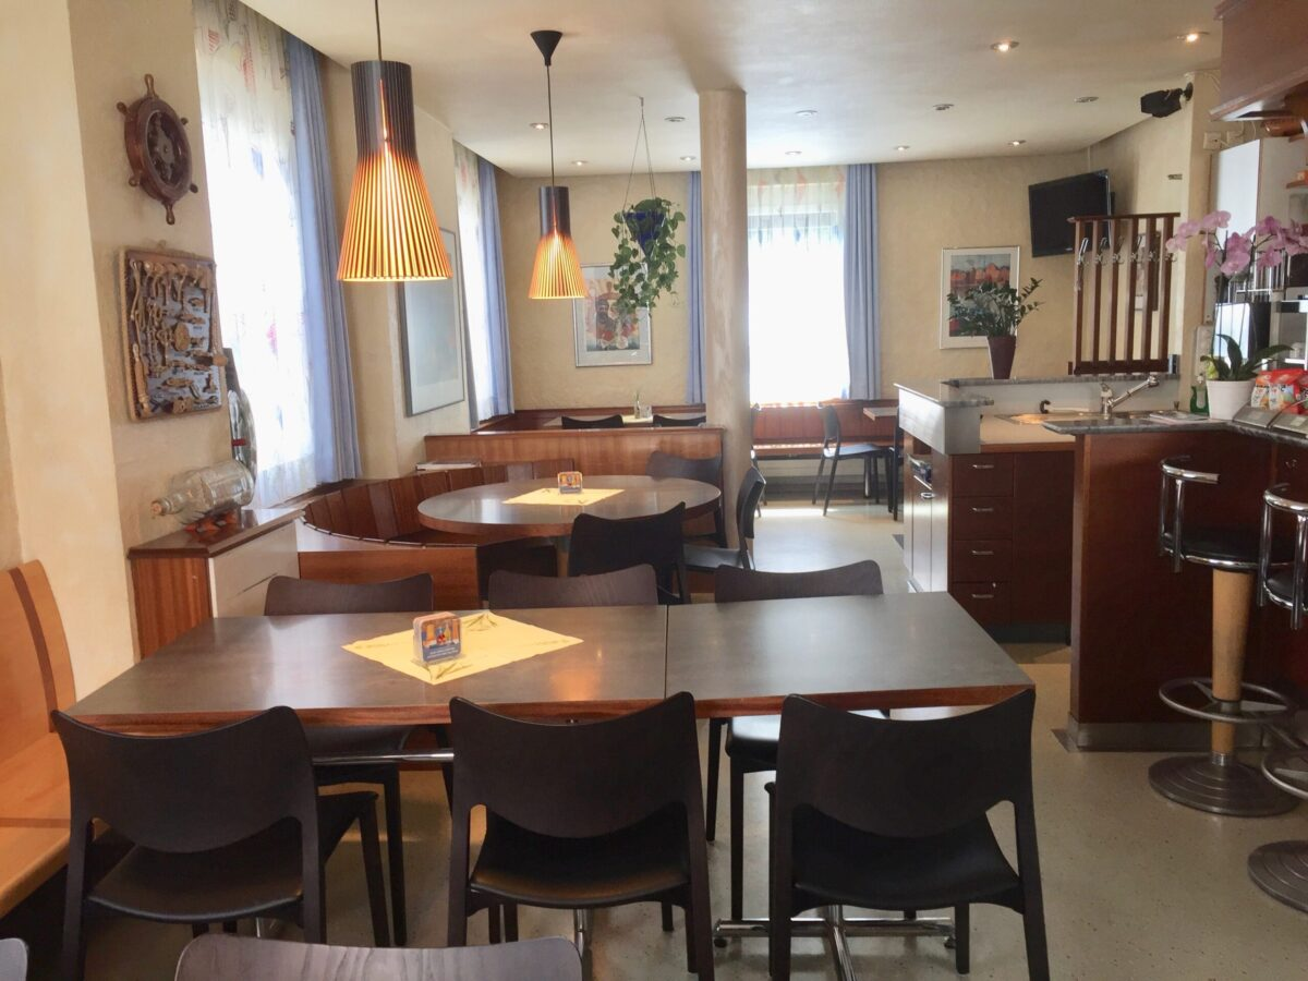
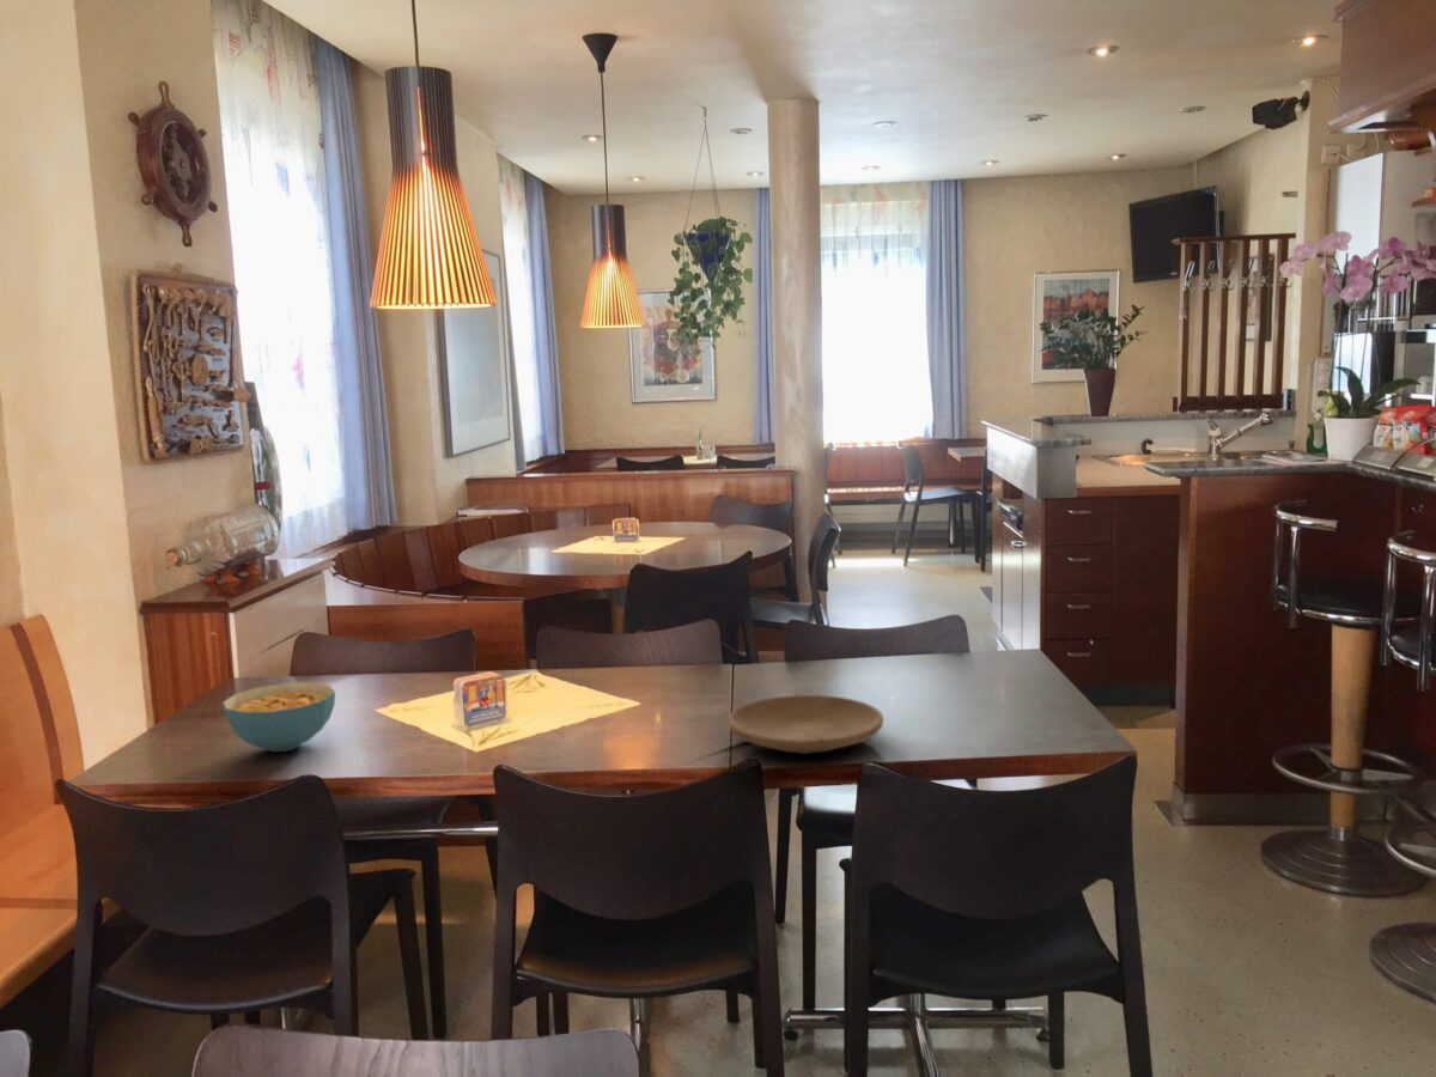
+ plate (805, 728)
+ cereal bowl (281, 722)
